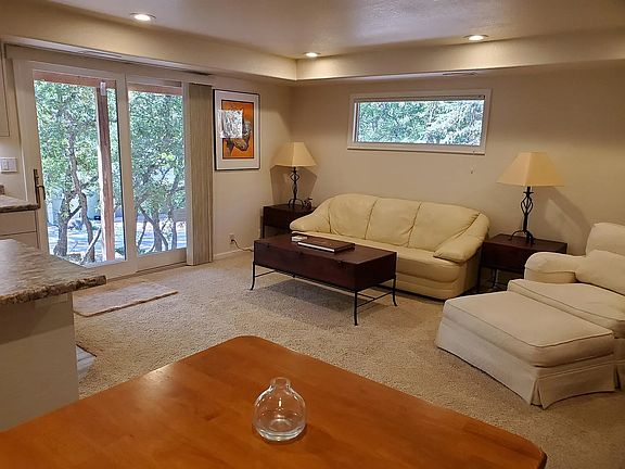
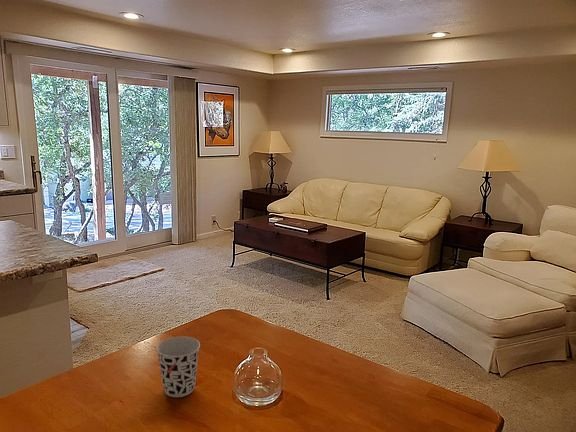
+ cup (179, 367)
